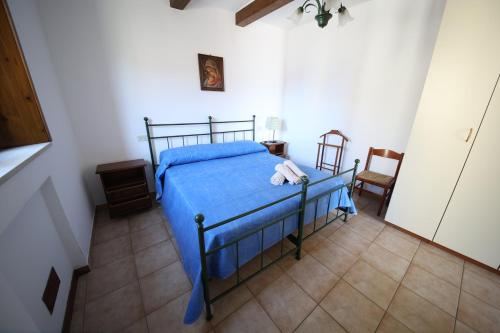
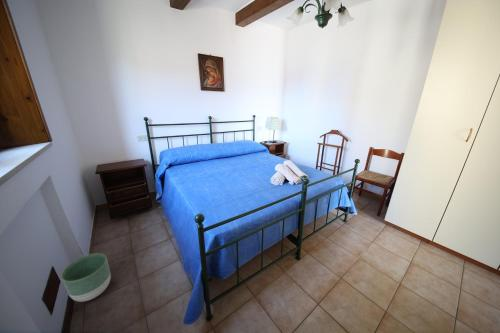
+ planter (89, 279)
